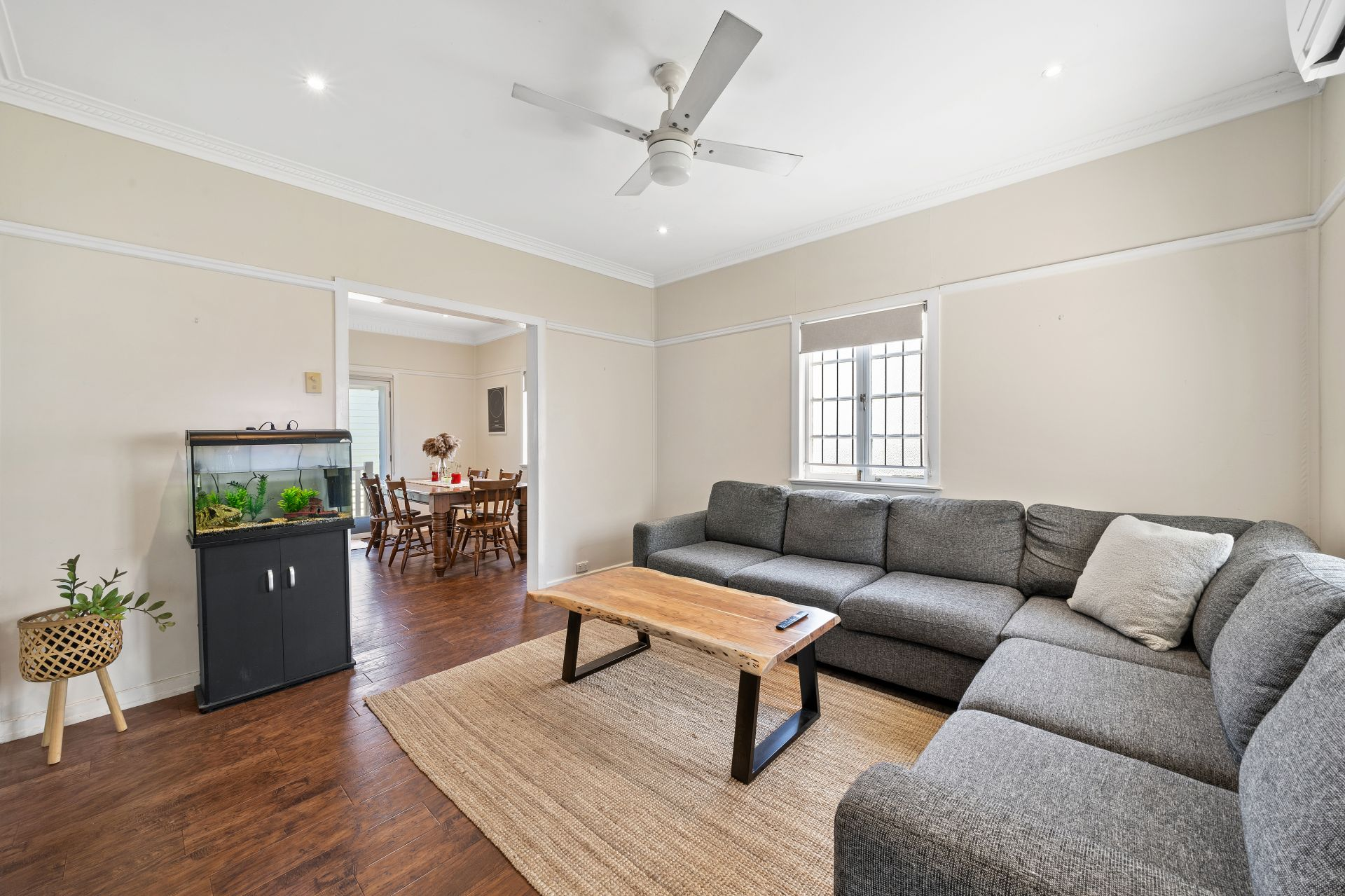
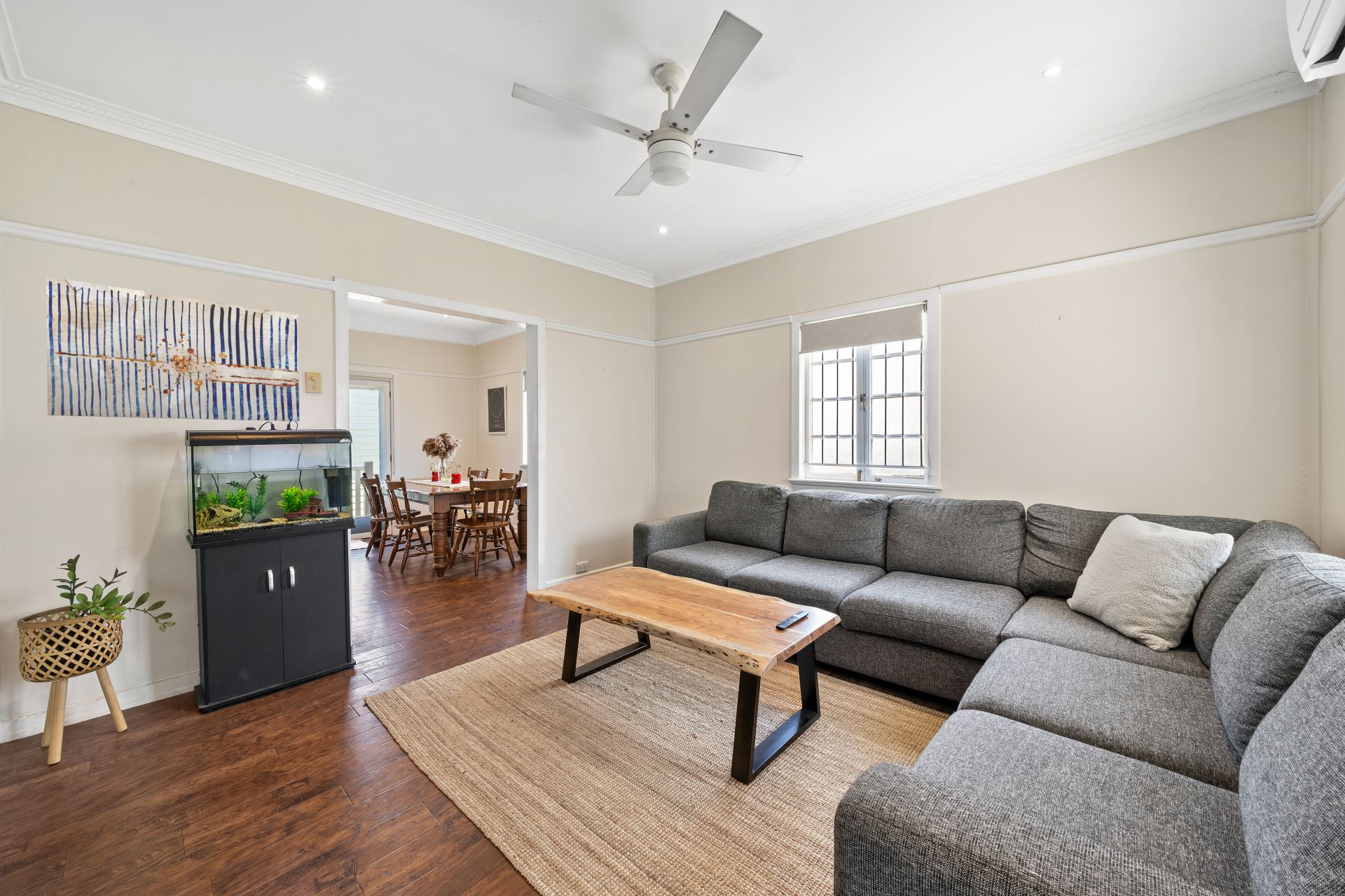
+ wall art (188, 358)
